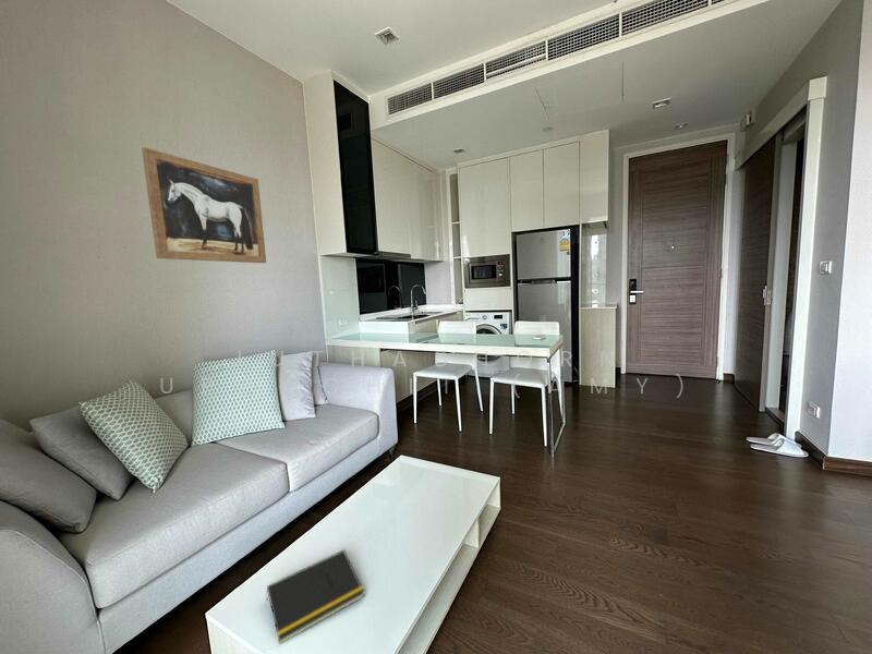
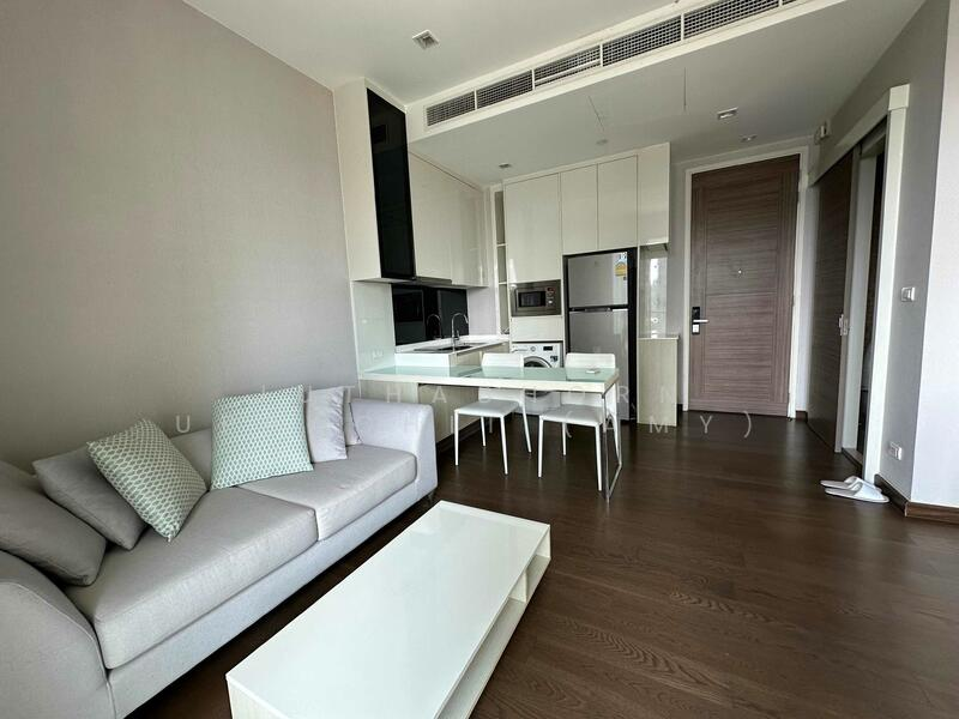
- notepad (315, 591)
- wall art (213, 214)
